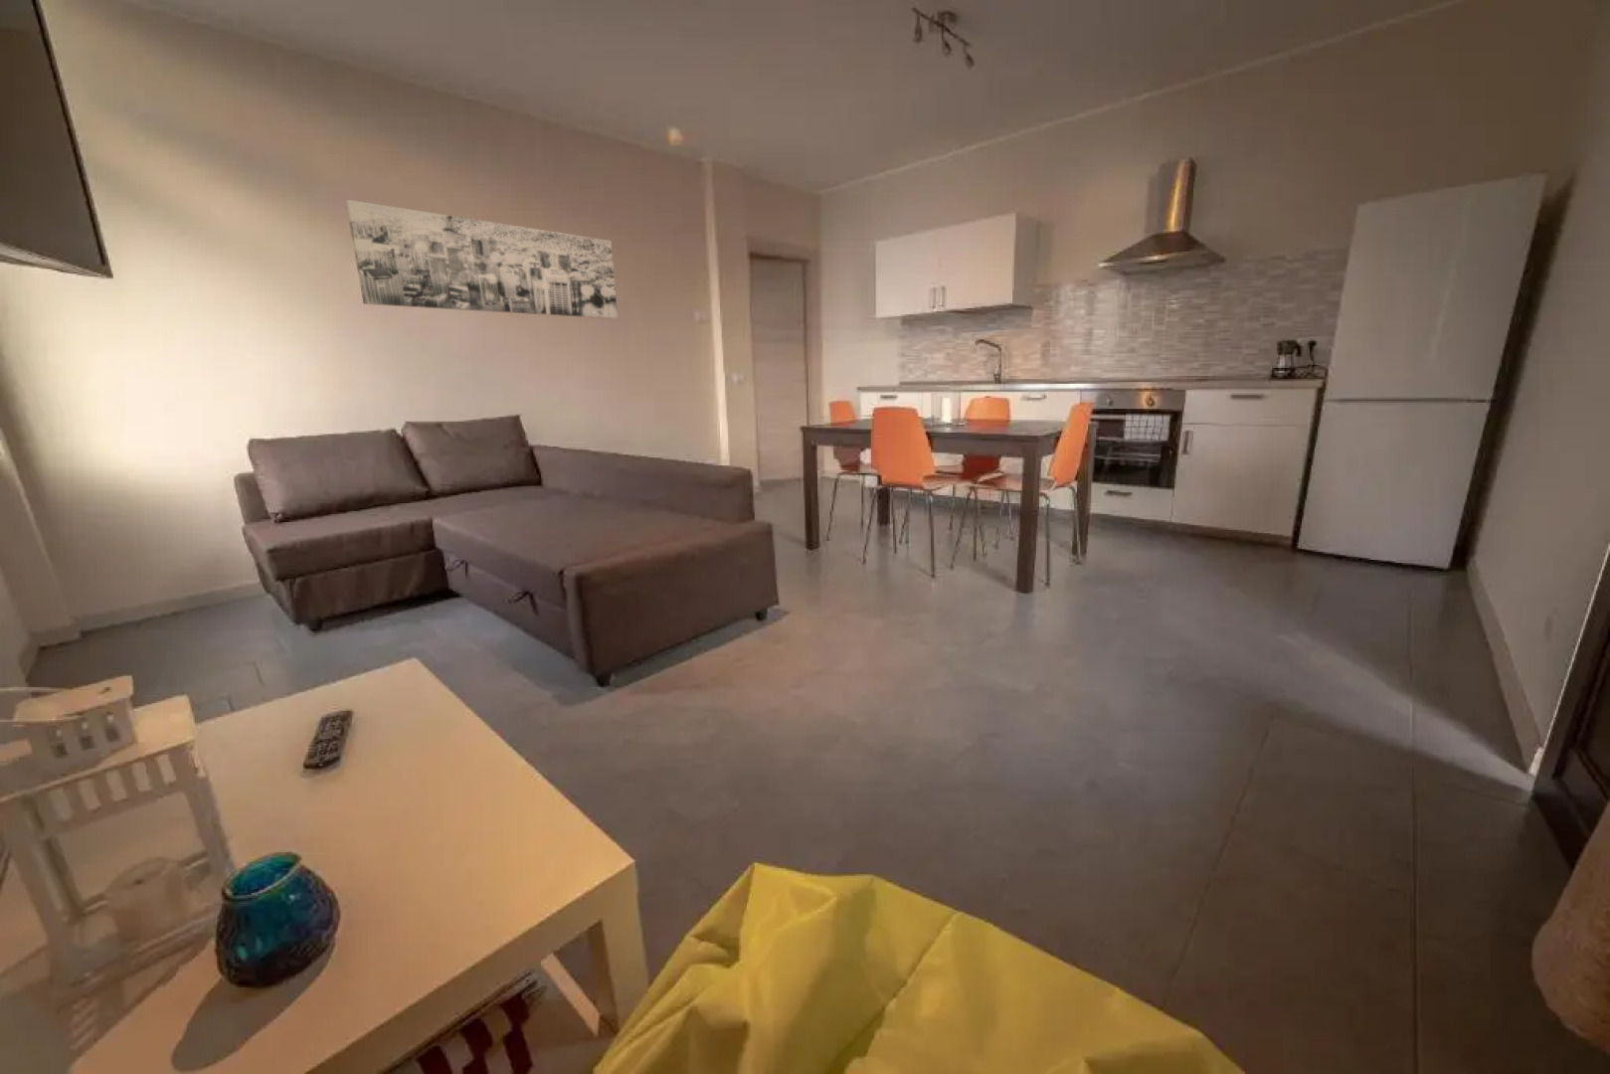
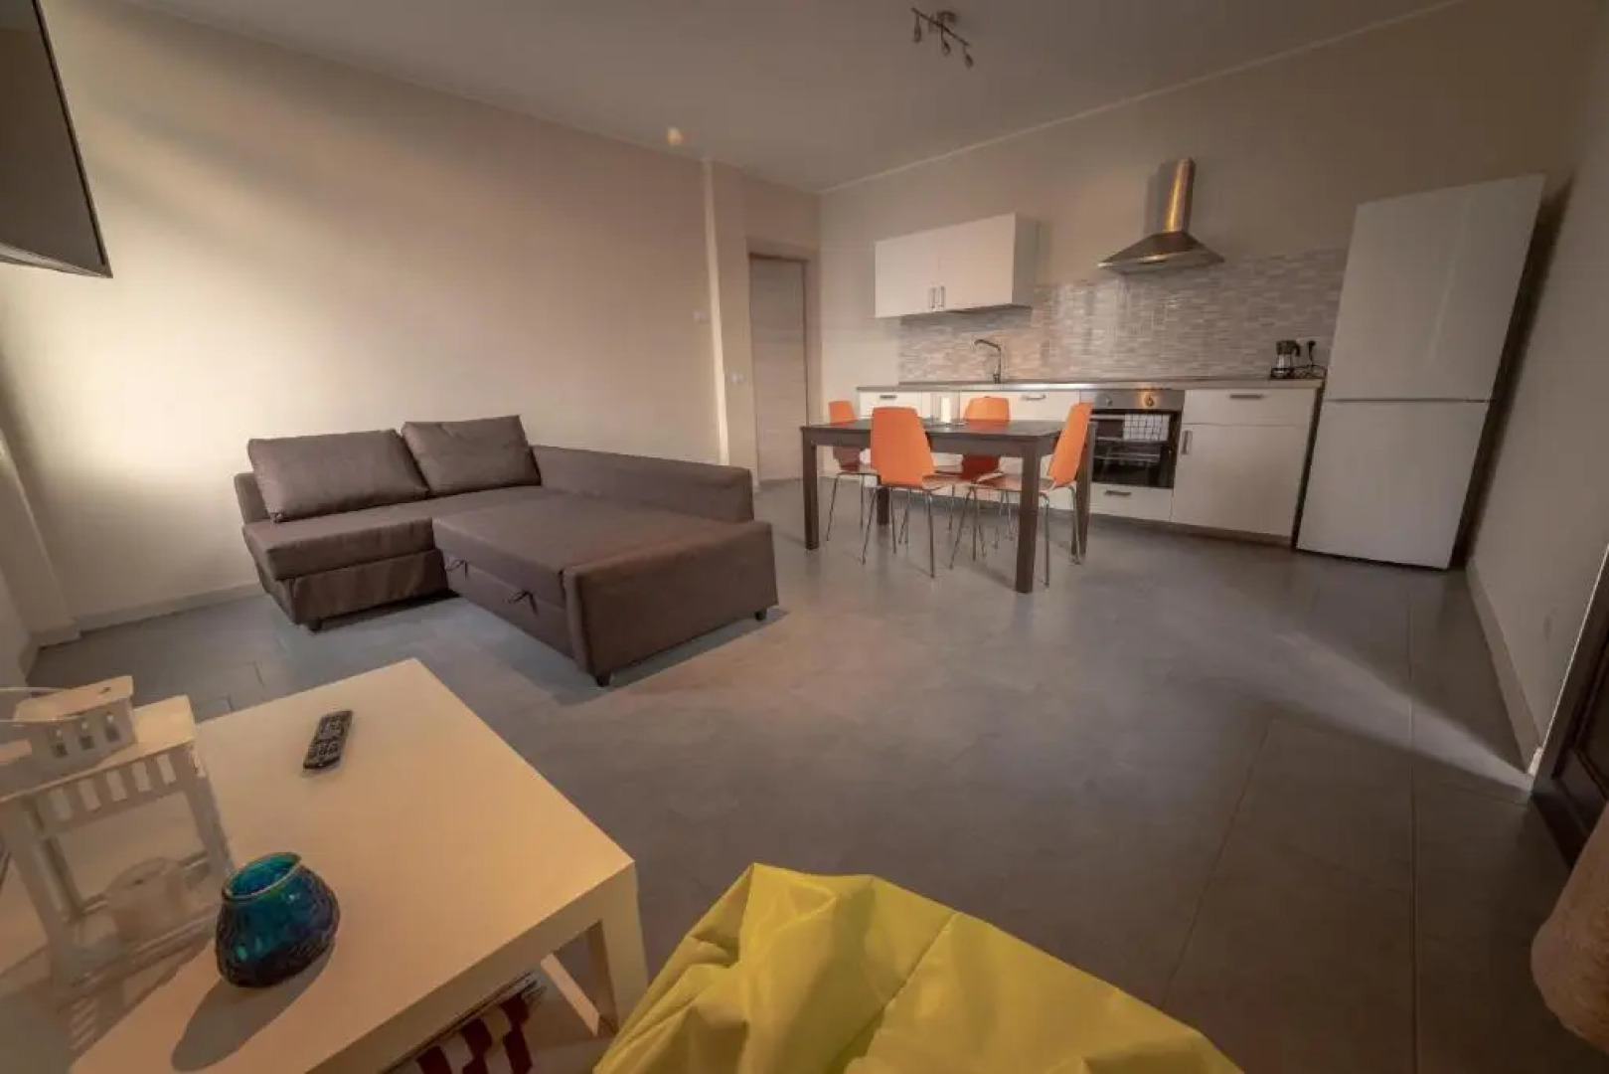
- wall art (501, 268)
